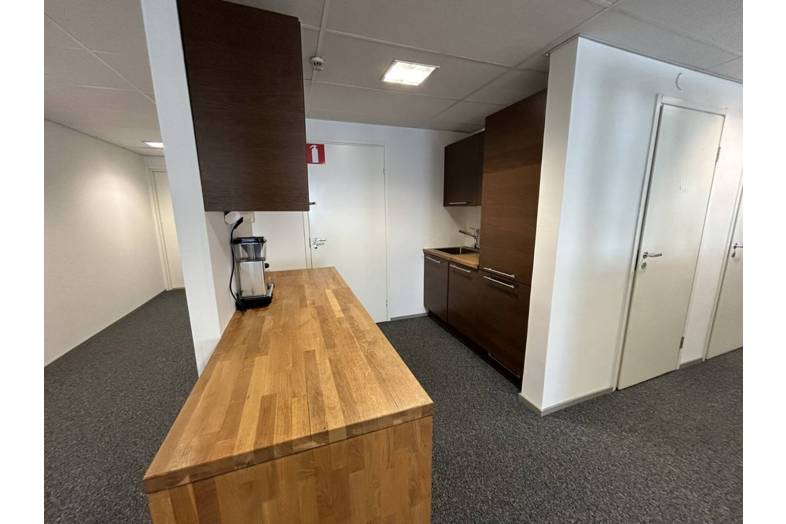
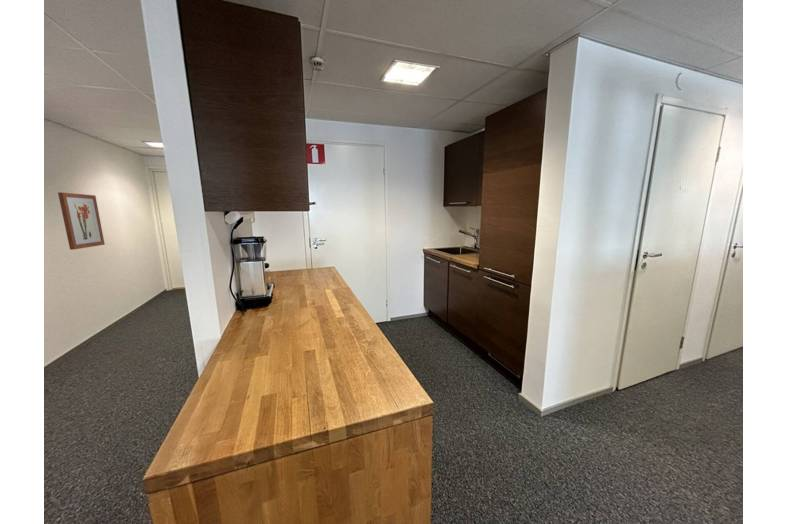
+ wall art (83, 220)
